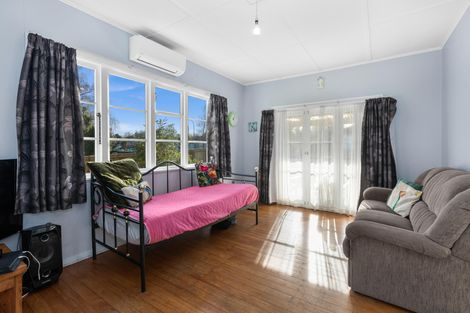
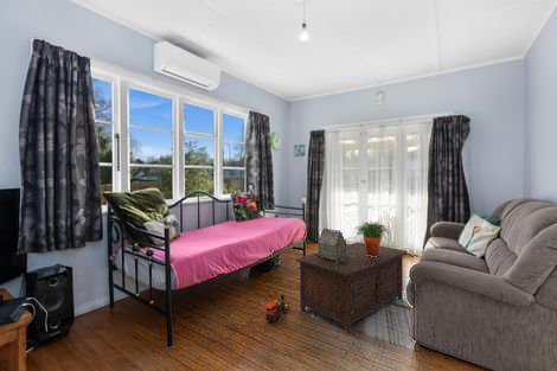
+ cabinet (354, 279)
+ potted plant (372, 237)
+ toy train (277, 305)
+ decorative box (332, 243)
